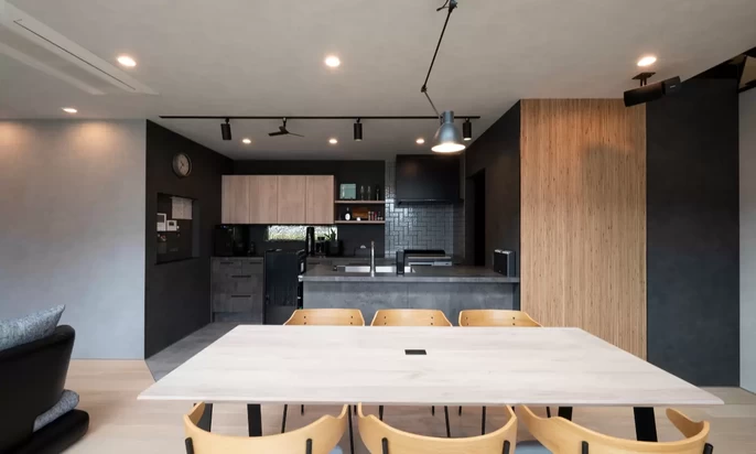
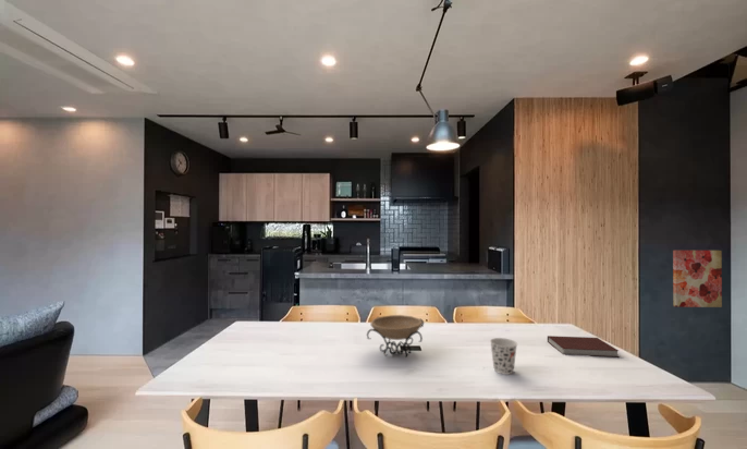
+ notebook (580, 345)
+ wall art (697, 278)
+ decorative bowl (396, 337)
+ cup (503, 356)
